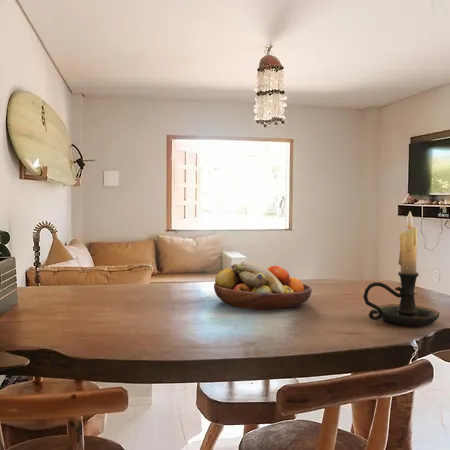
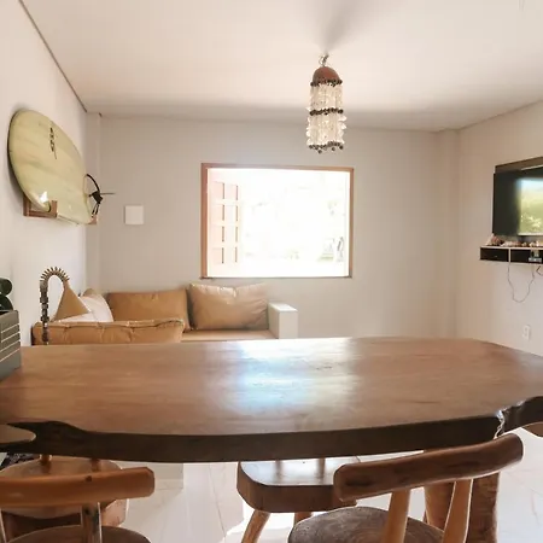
- fruit bowl (262, 281)
- candle holder (400, 266)
